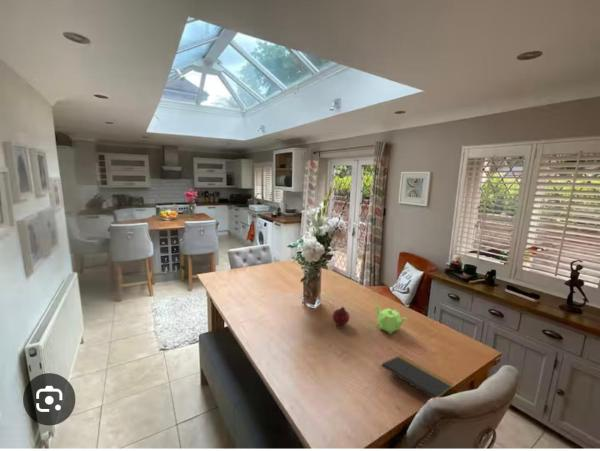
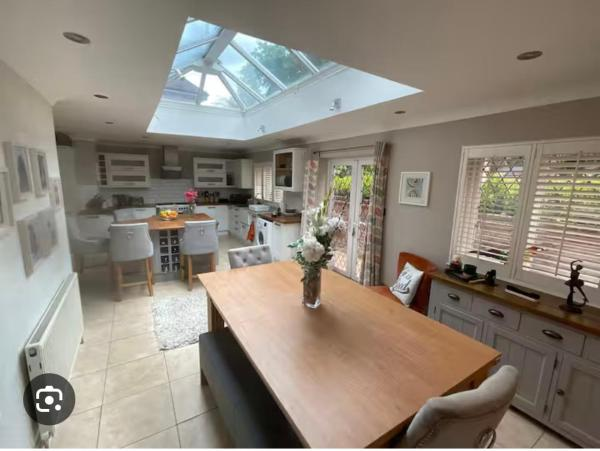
- notepad (416, 375)
- teapot (389, 319)
- fruit (340, 315)
